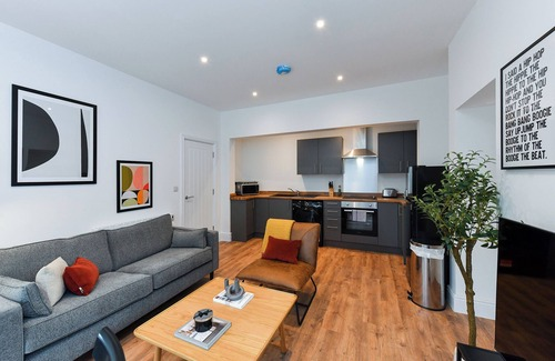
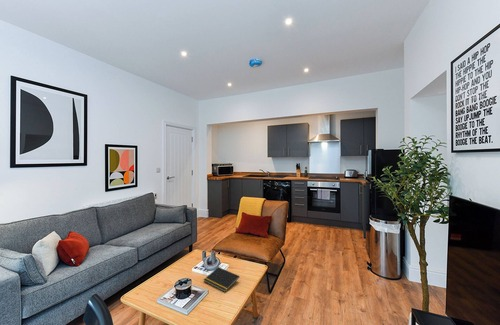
+ notepad (221, 278)
